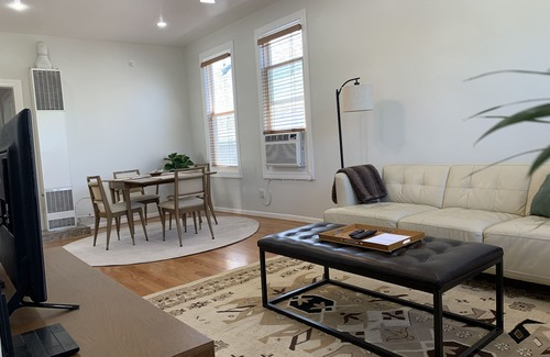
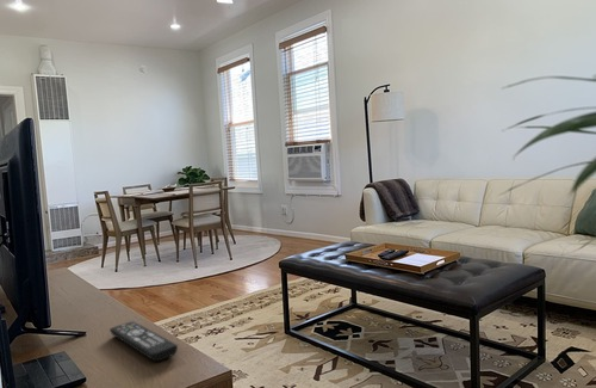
+ remote control (142, 339)
